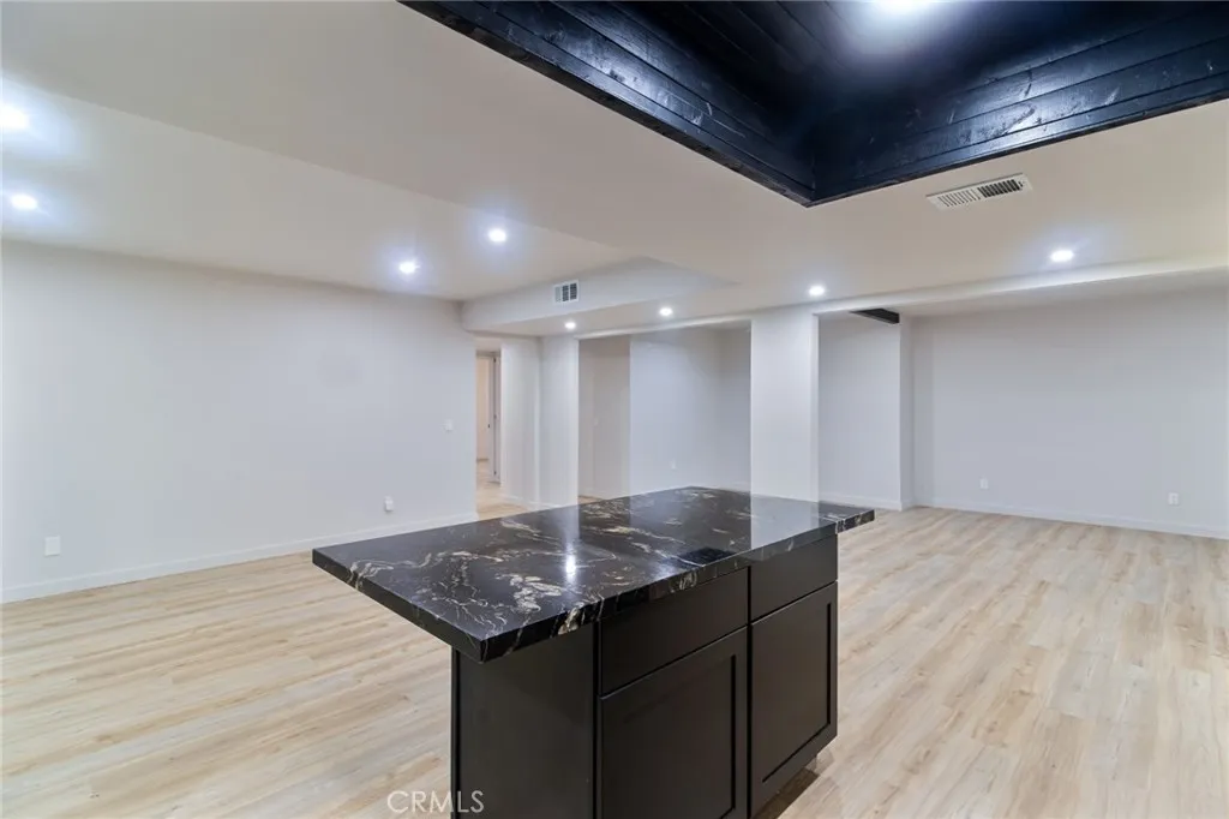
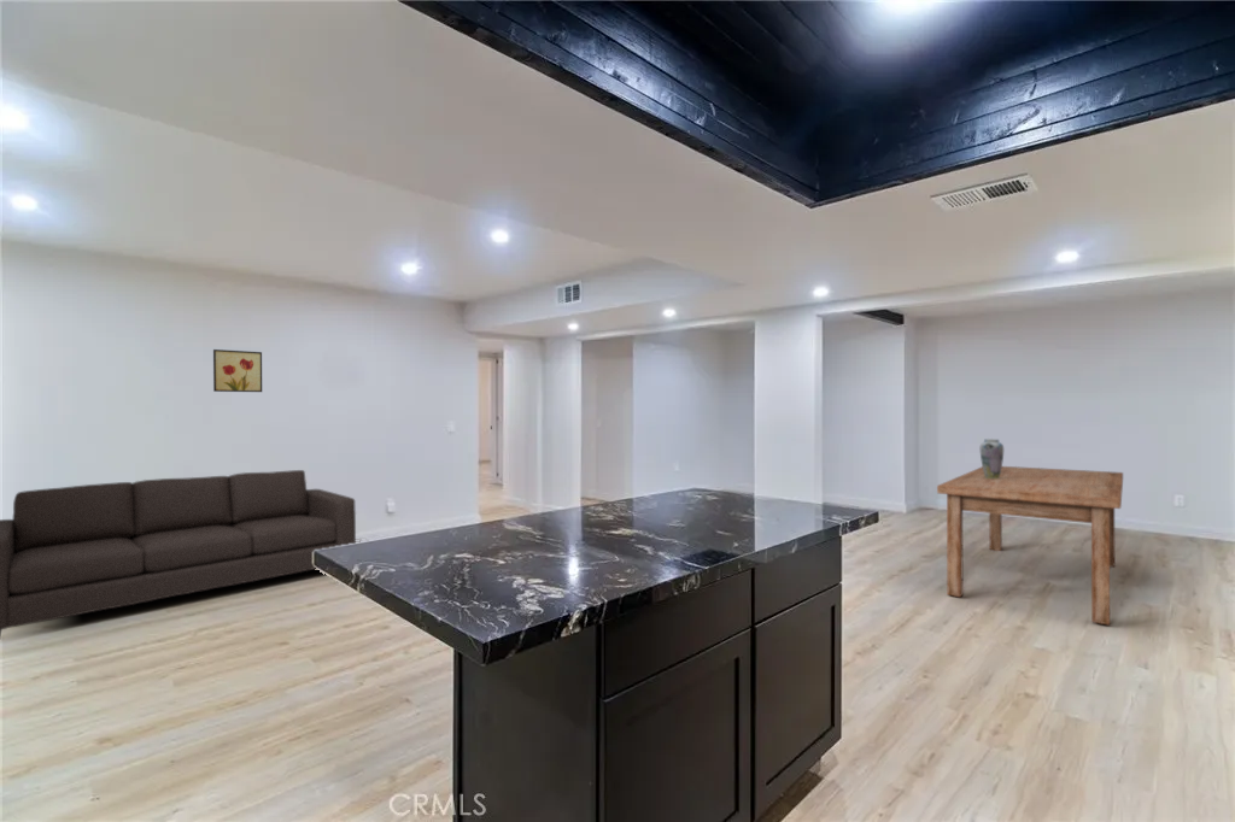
+ dining table (1037, 517)
+ wall art (238, 371)
+ vase (991, 458)
+ sofa (186, 534)
